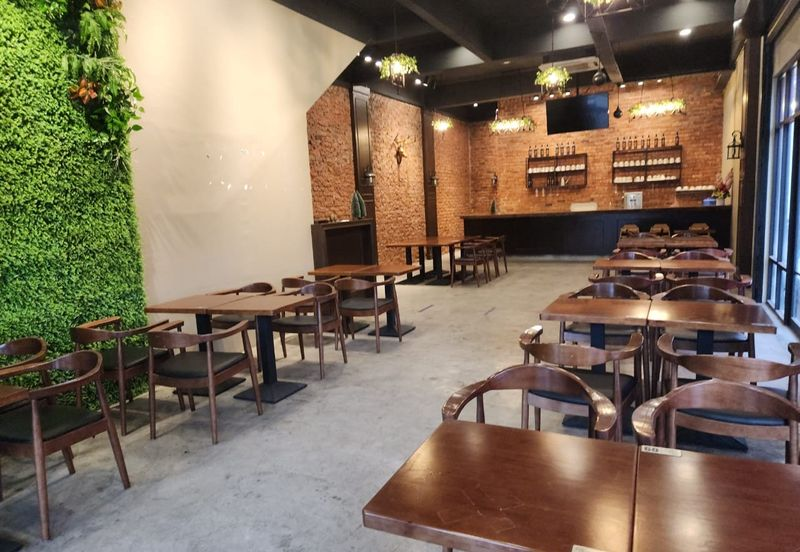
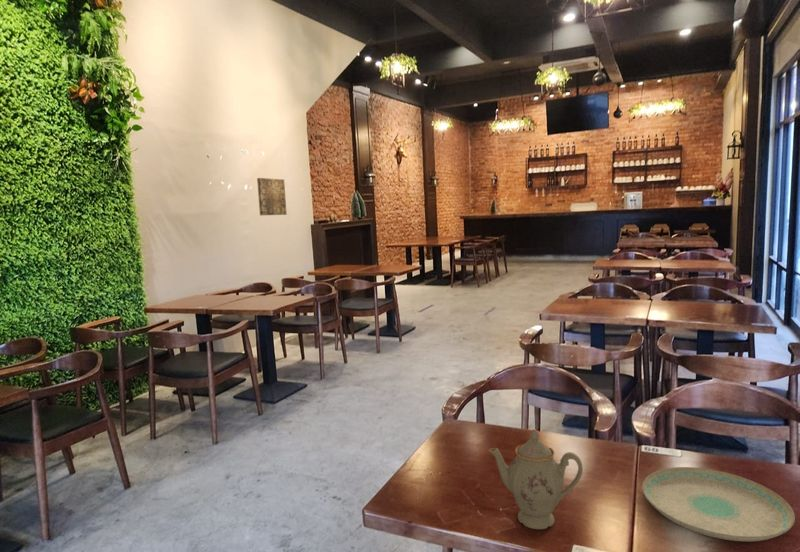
+ wall art (272, 197)
+ chinaware (534, 474)
+ plate (713, 502)
